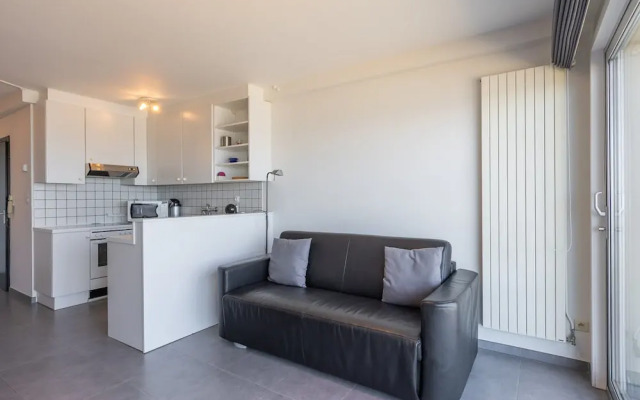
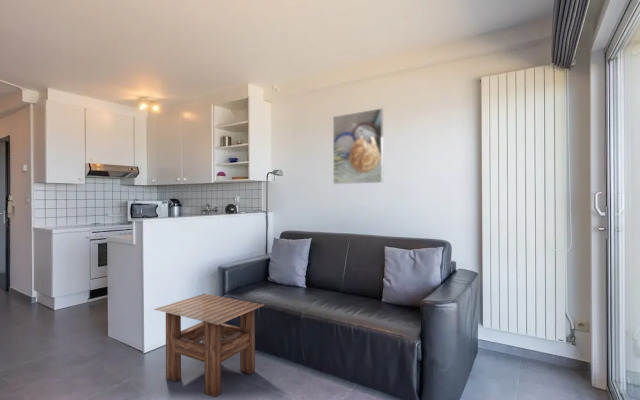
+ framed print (357, 148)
+ side table (210, 340)
